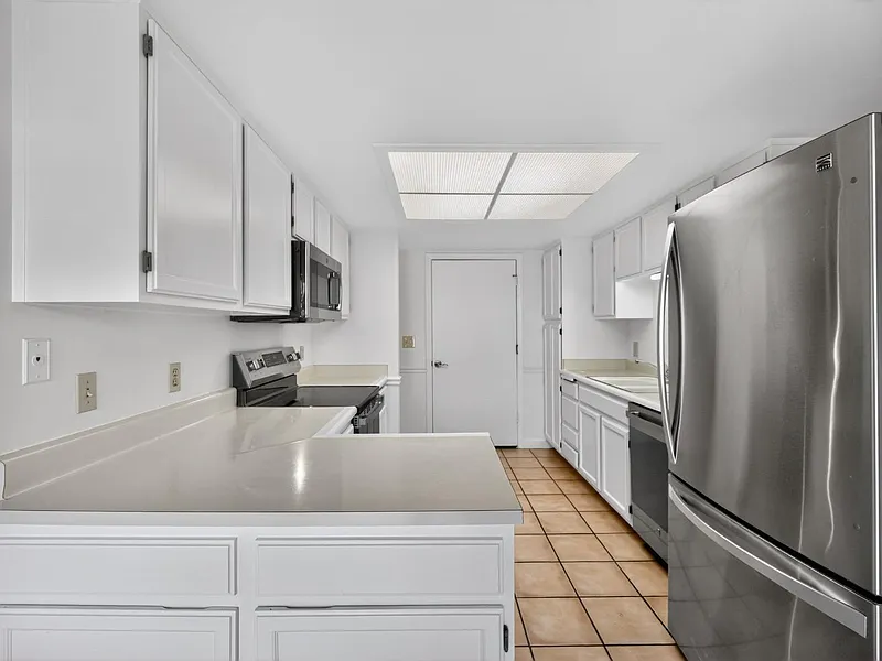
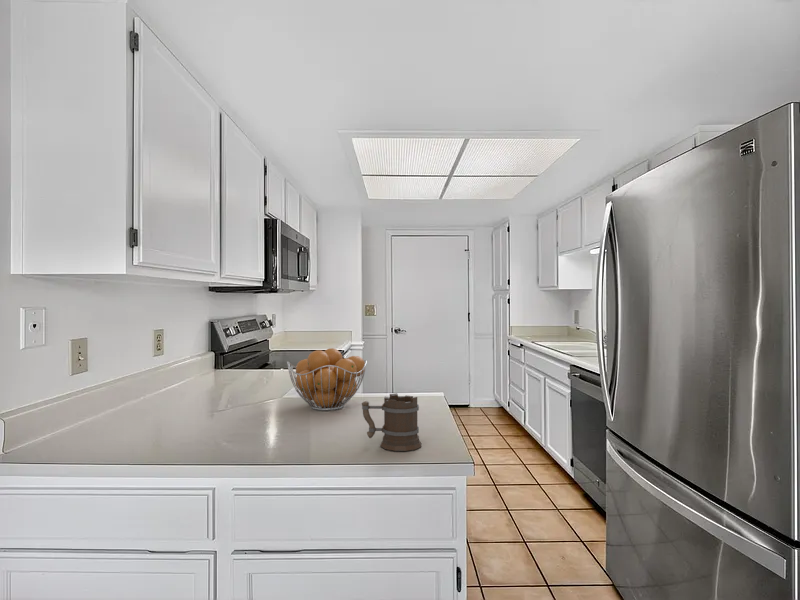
+ fruit basket (327, 378)
+ mug (391, 420)
